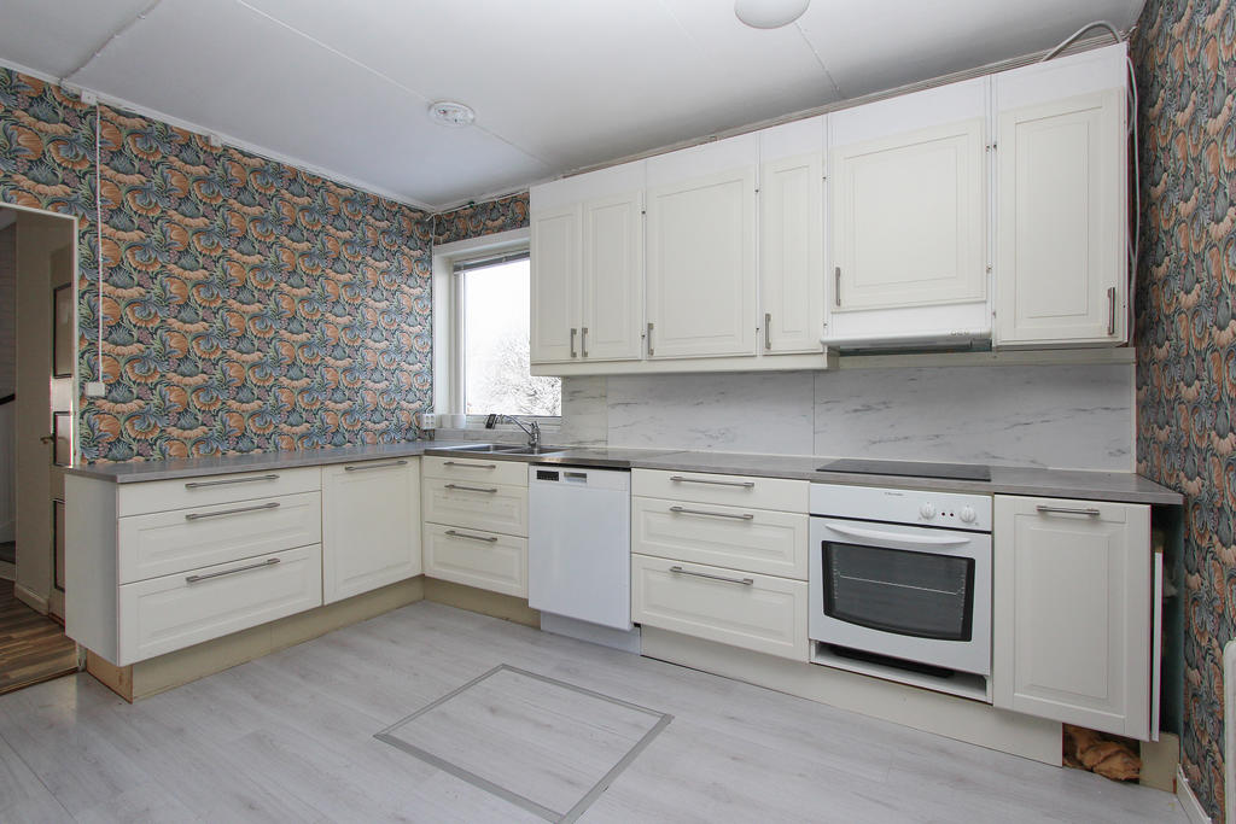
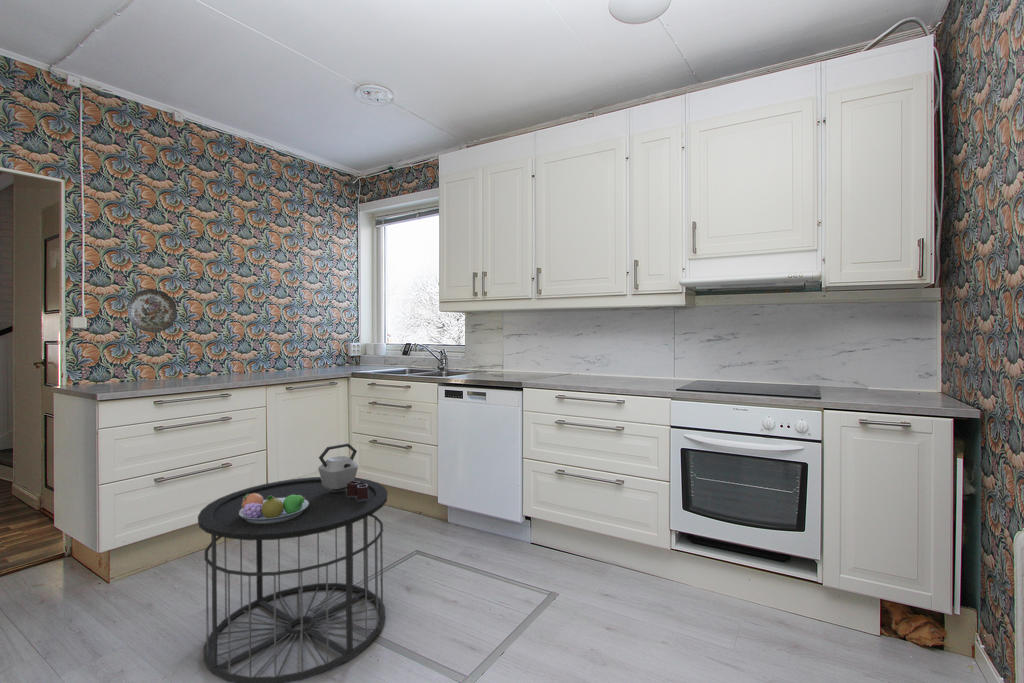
+ decorative plate (152, 310)
+ side table (299, 564)
+ kettle (347, 469)
+ fruit bowl (276, 498)
